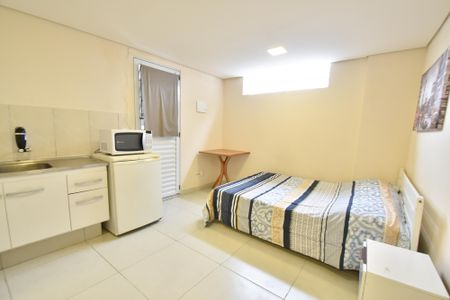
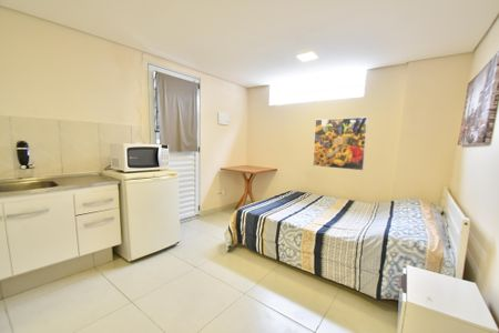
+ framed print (337, 143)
